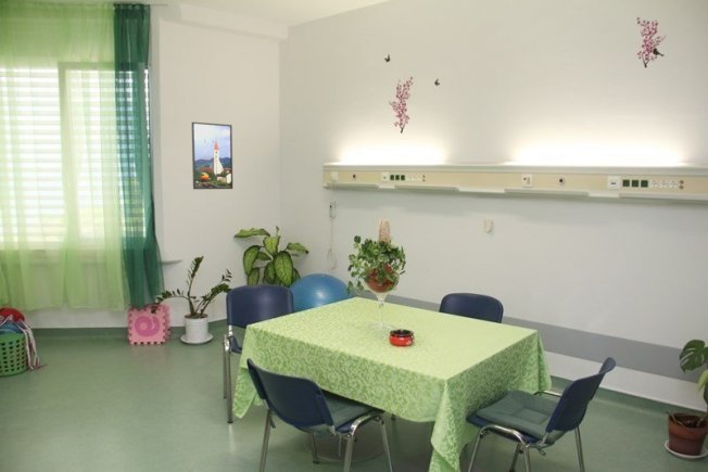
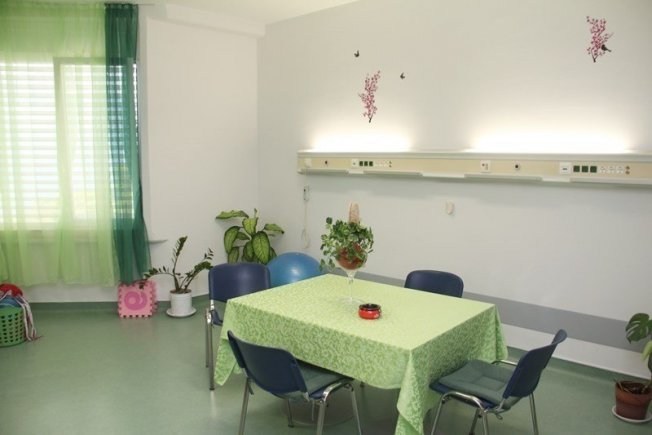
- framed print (213, 156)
